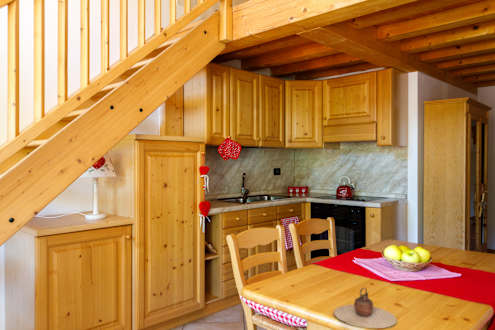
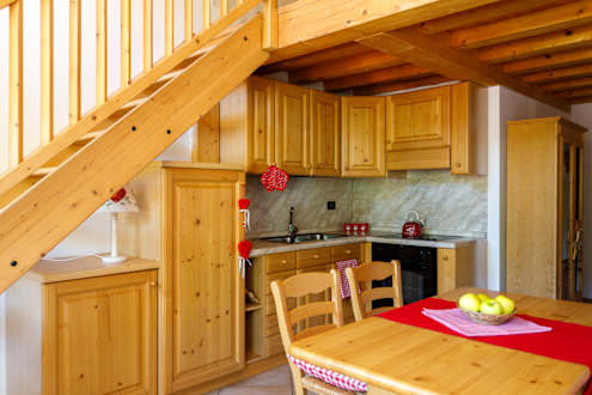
- teapot (364, 302)
